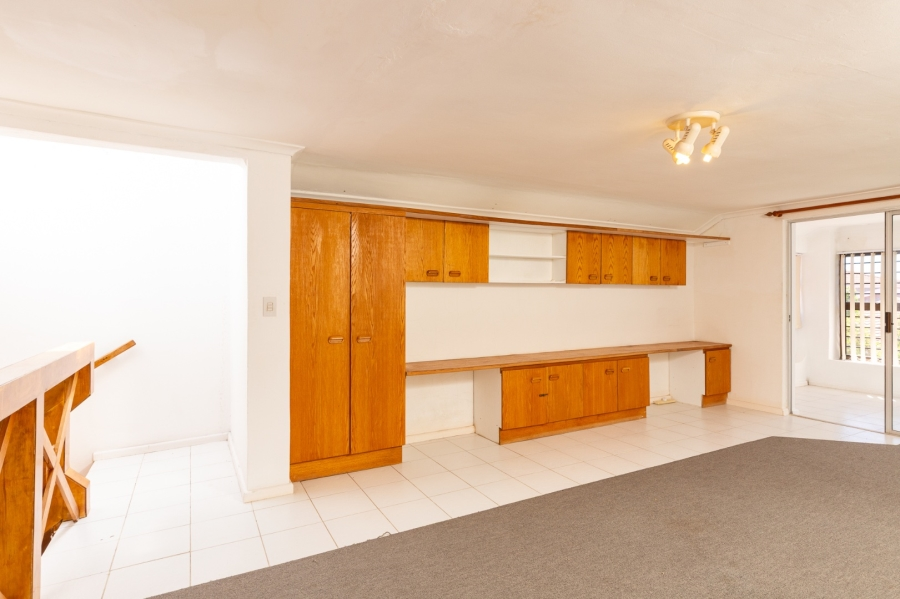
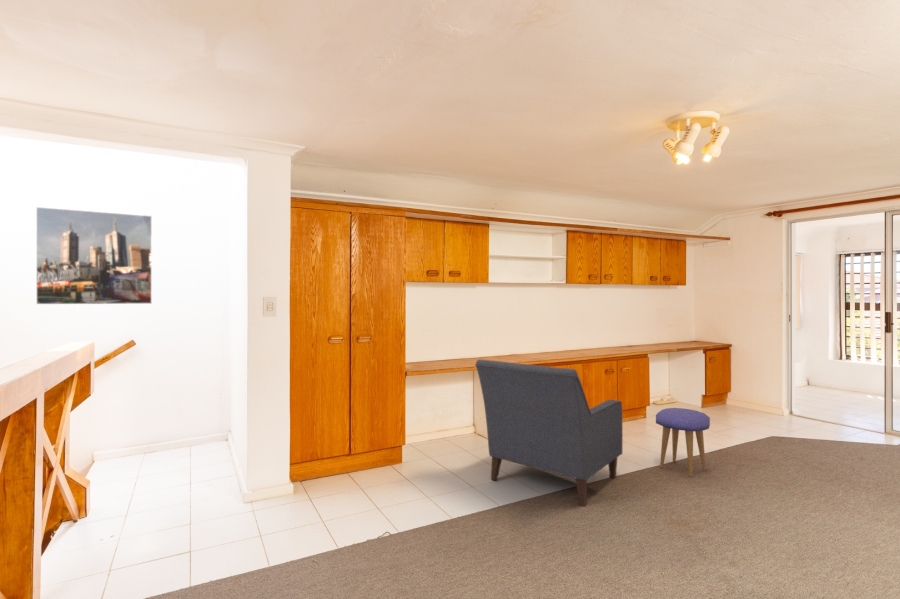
+ stool (686, 440)
+ chair (550, 419)
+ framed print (97, 258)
